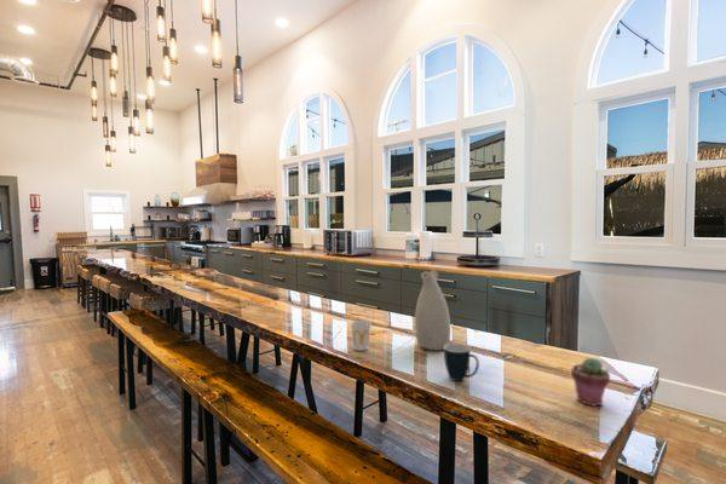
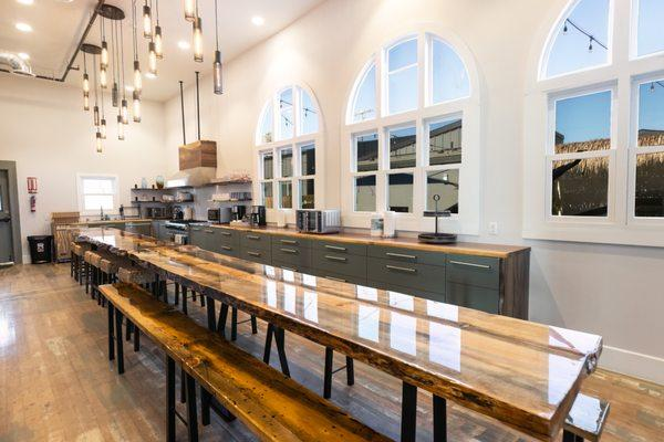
- vase (432, 309)
- cup (361, 335)
- mug (461, 364)
- potted succulent (589, 379)
